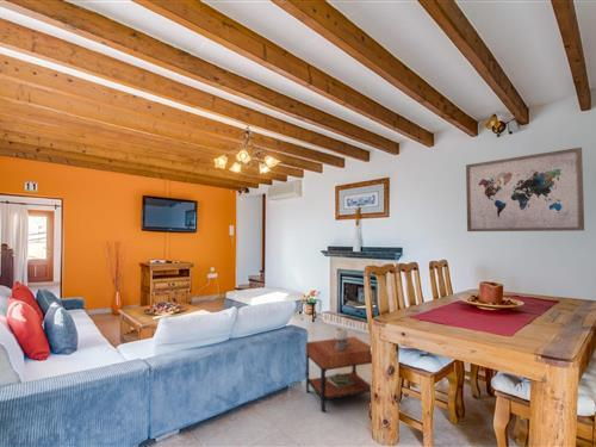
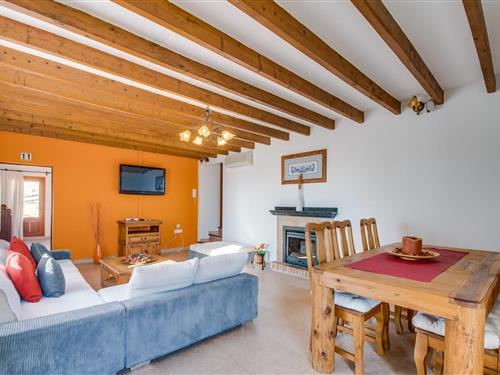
- side table (340, 360)
- wall art (517, 193)
